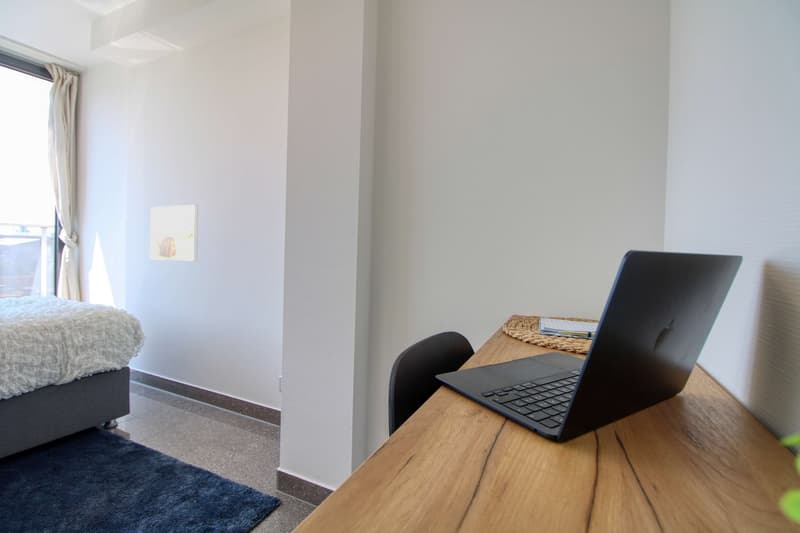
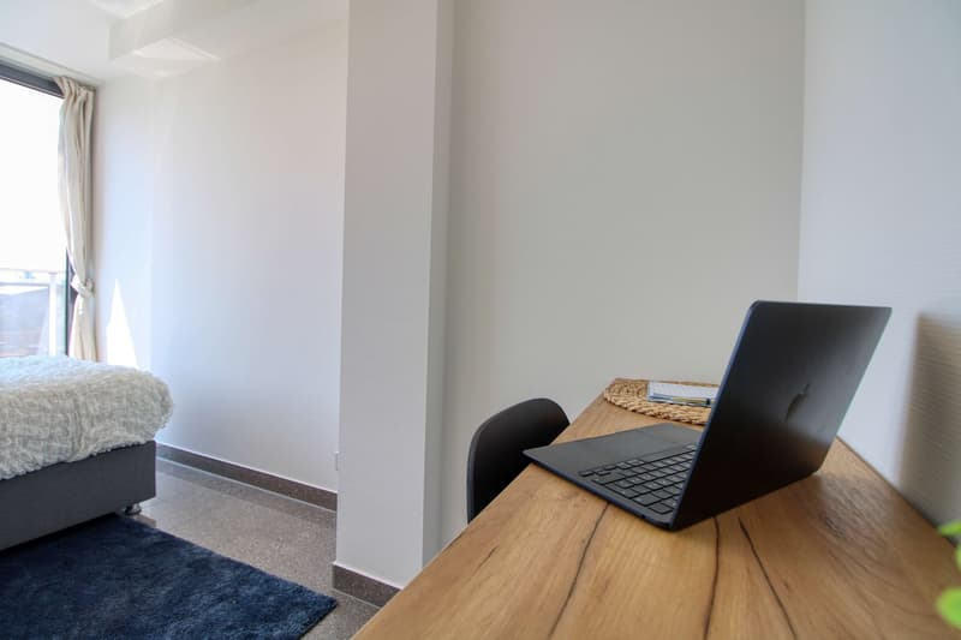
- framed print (173, 233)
